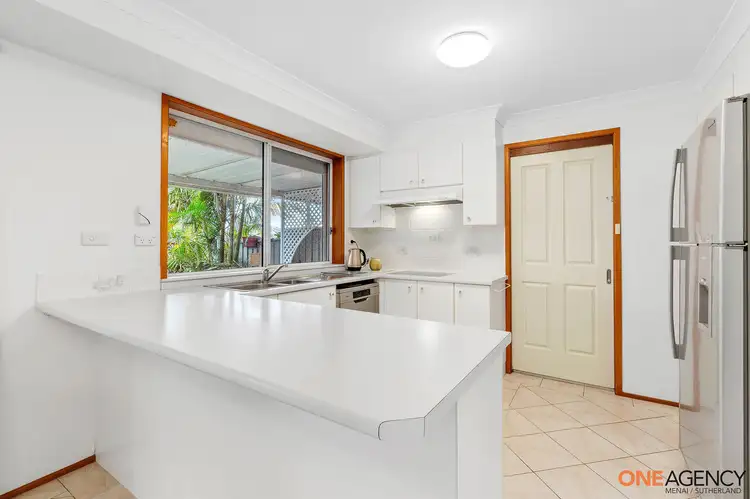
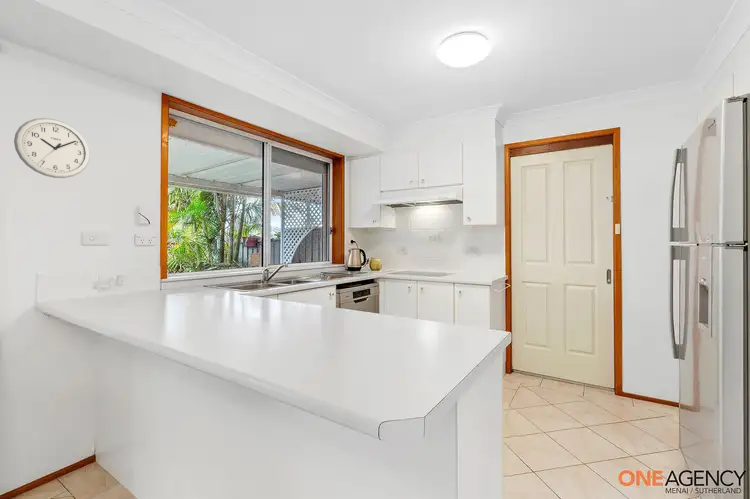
+ wall clock (55, 148)
